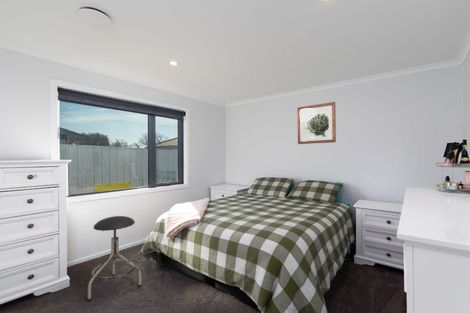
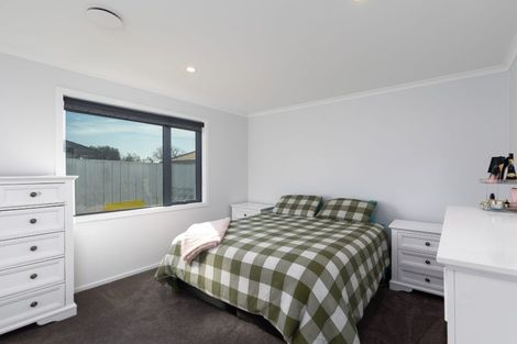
- stool (112, 253)
- wall art (315, 124)
